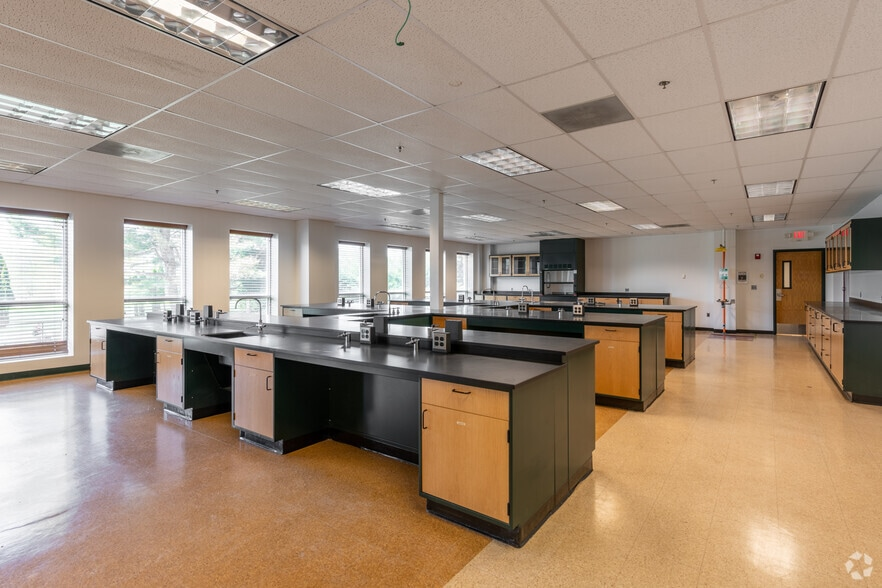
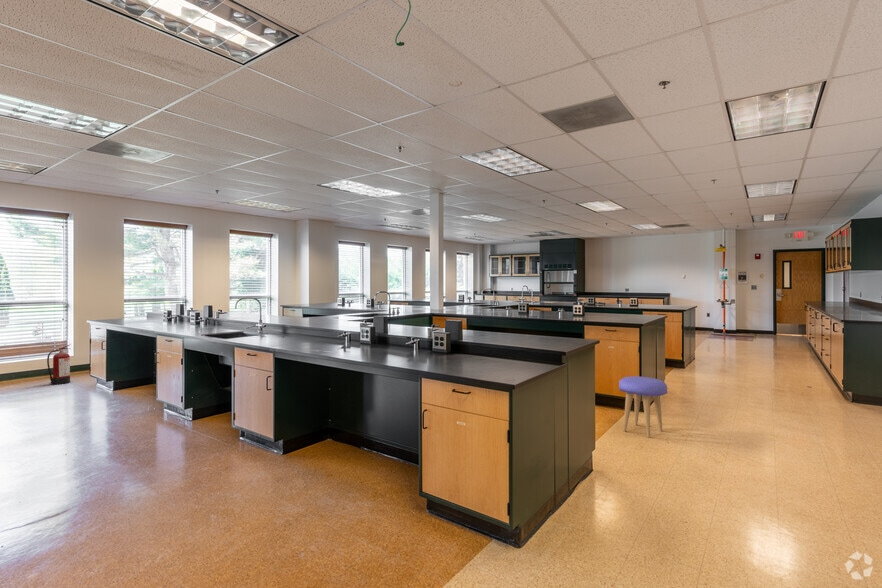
+ stool (644, 405)
+ fire extinguisher (59, 364)
